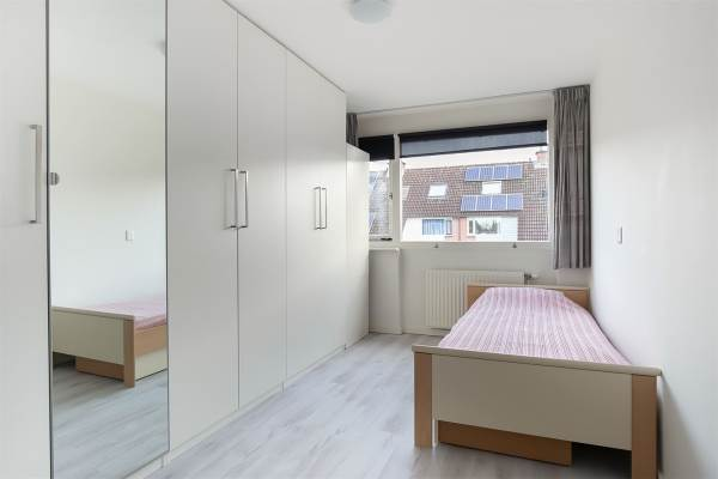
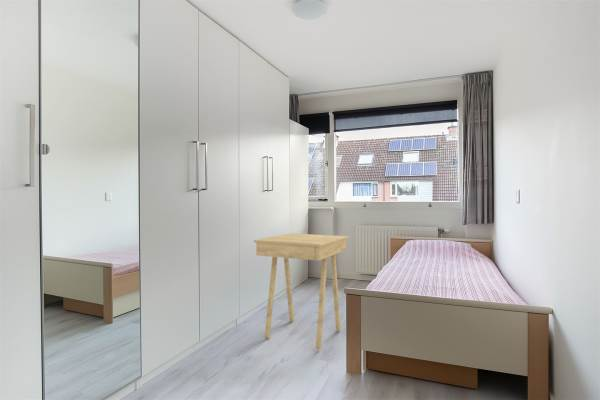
+ side table (291, 291)
